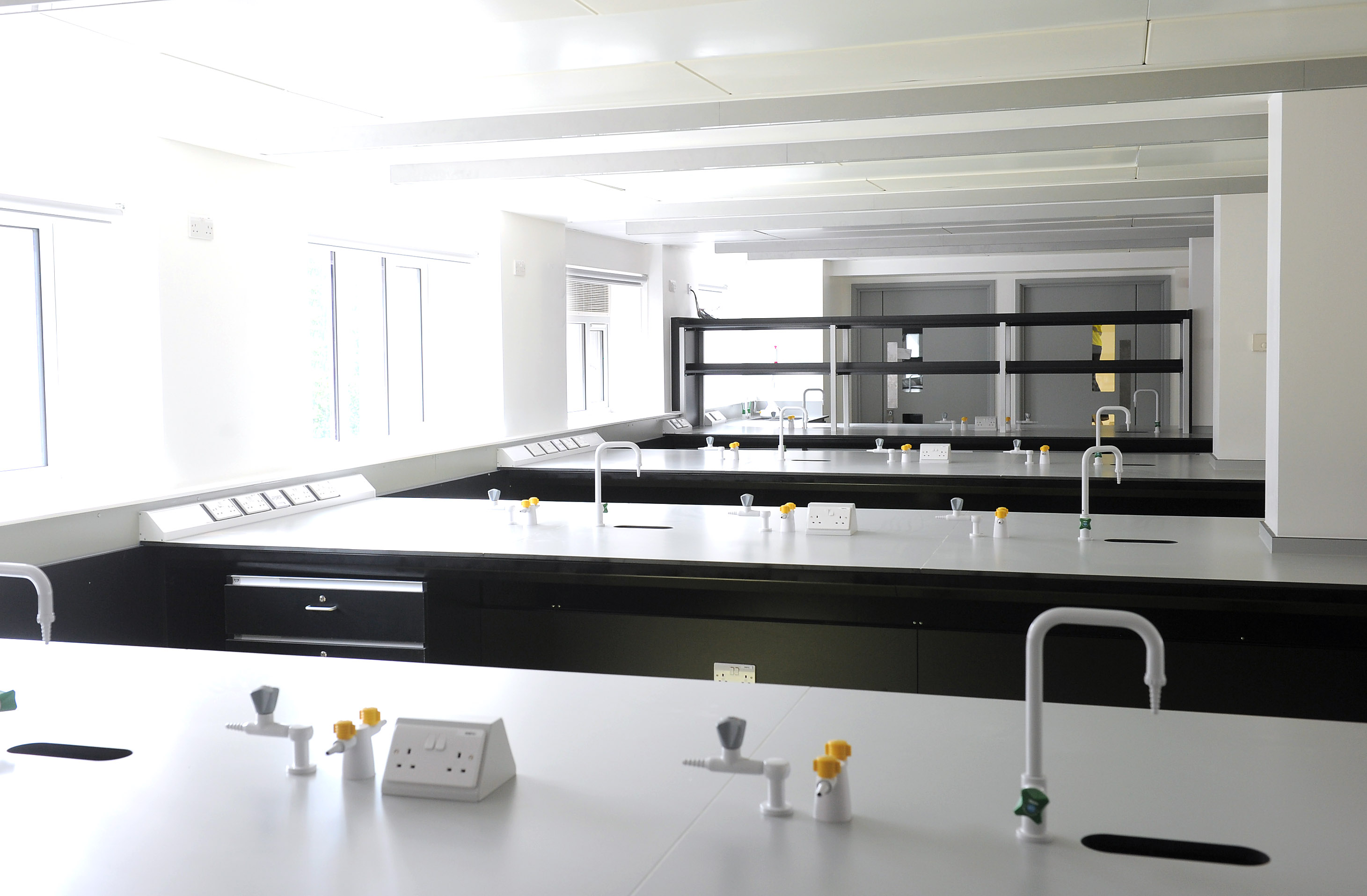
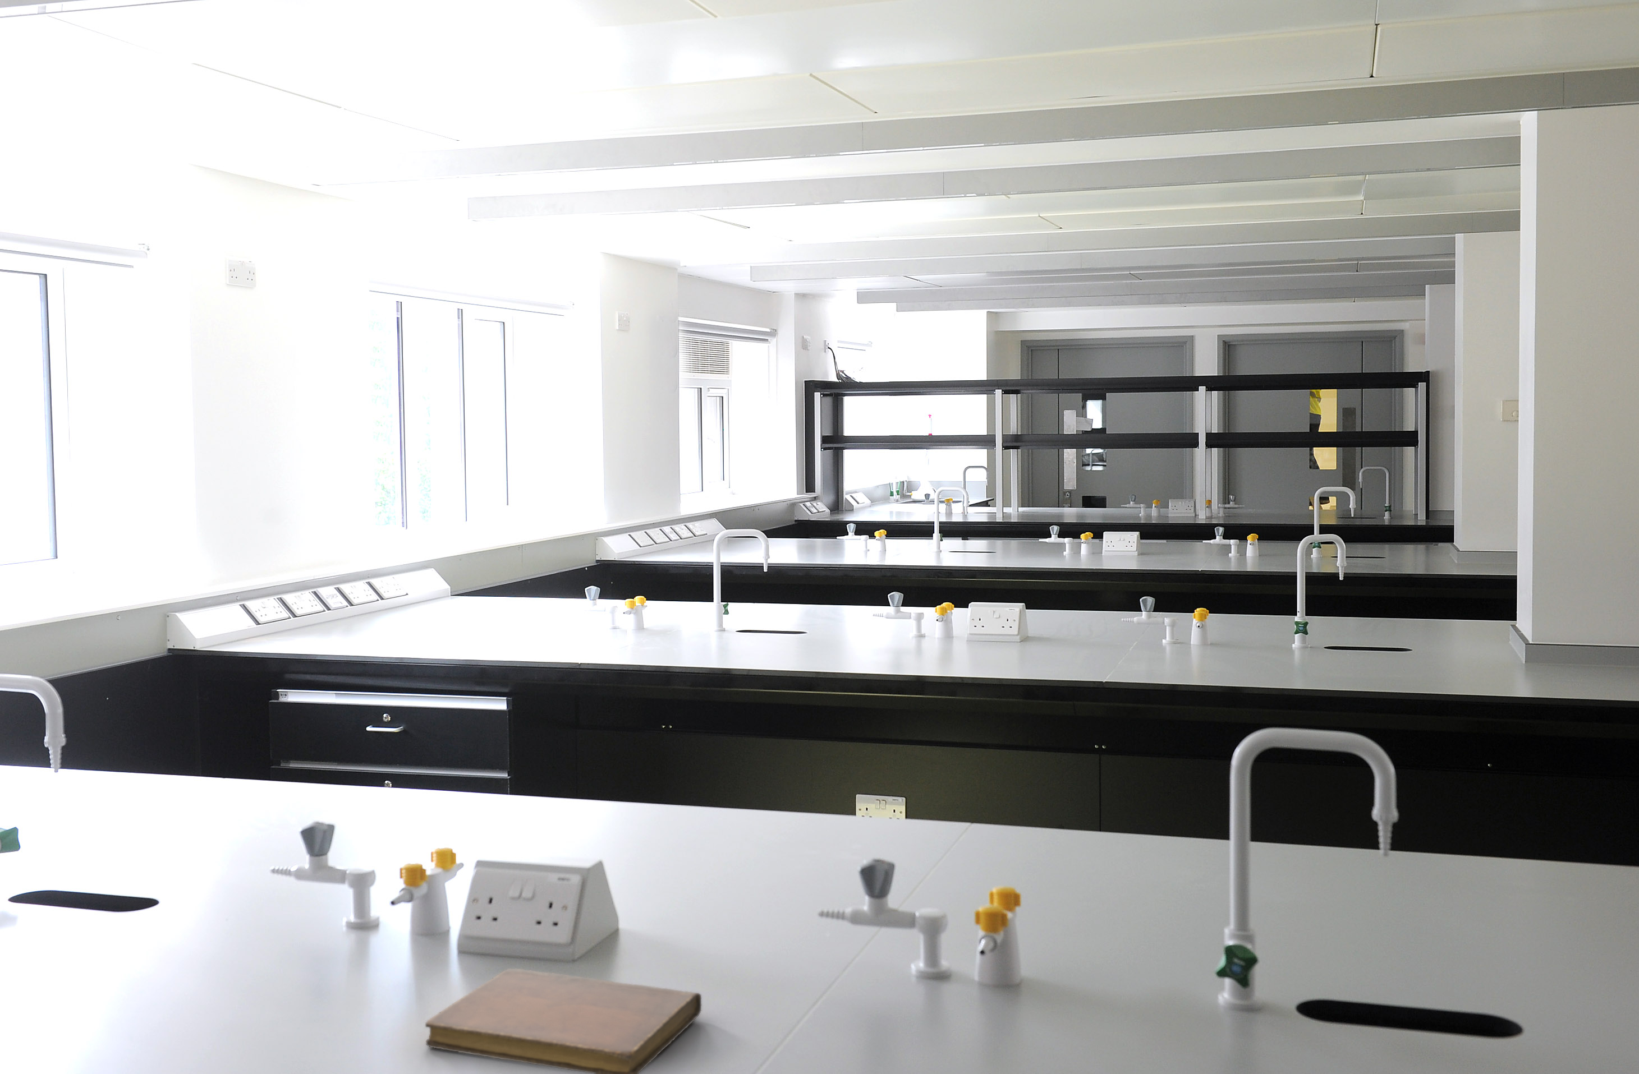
+ notebook (566, 1018)
